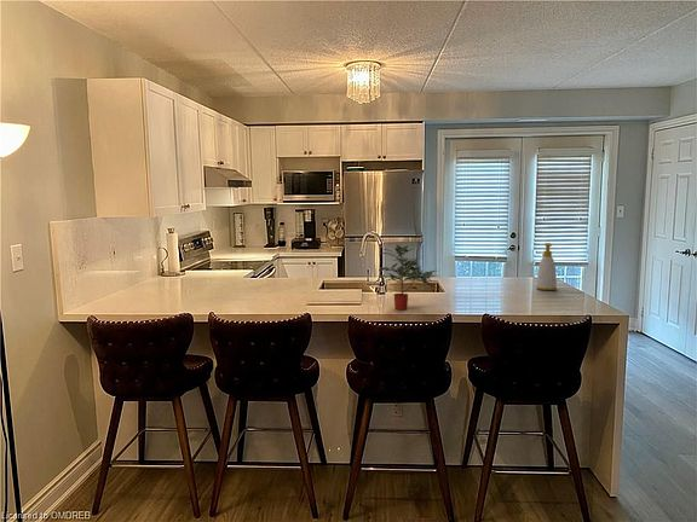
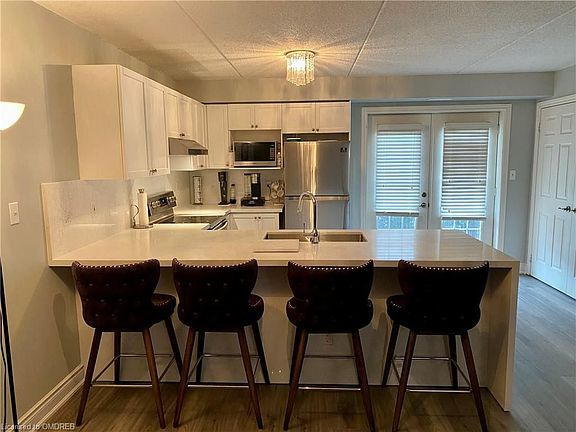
- soap bottle (547, 266)
- potted plant (409, 277)
